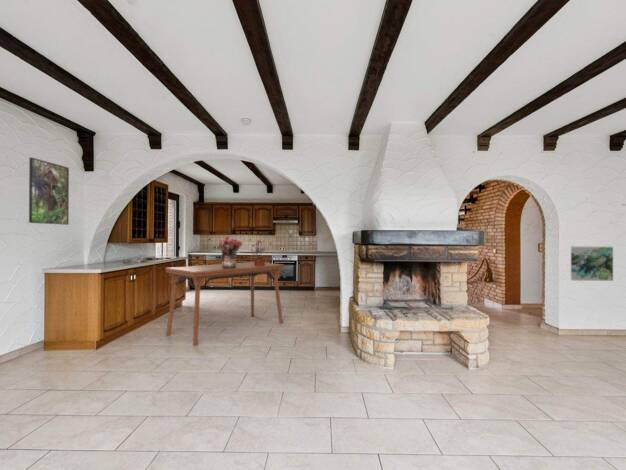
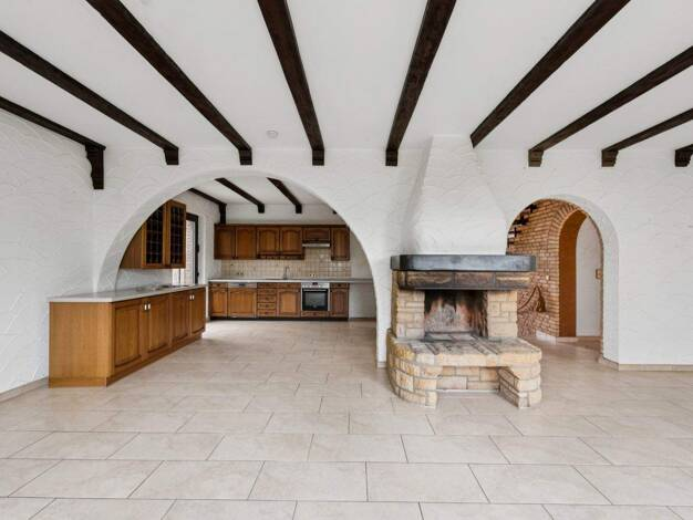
- bouquet (229, 251)
- dining table (223, 278)
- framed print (50, 193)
- wall art (591, 263)
- potted plant (260, 253)
